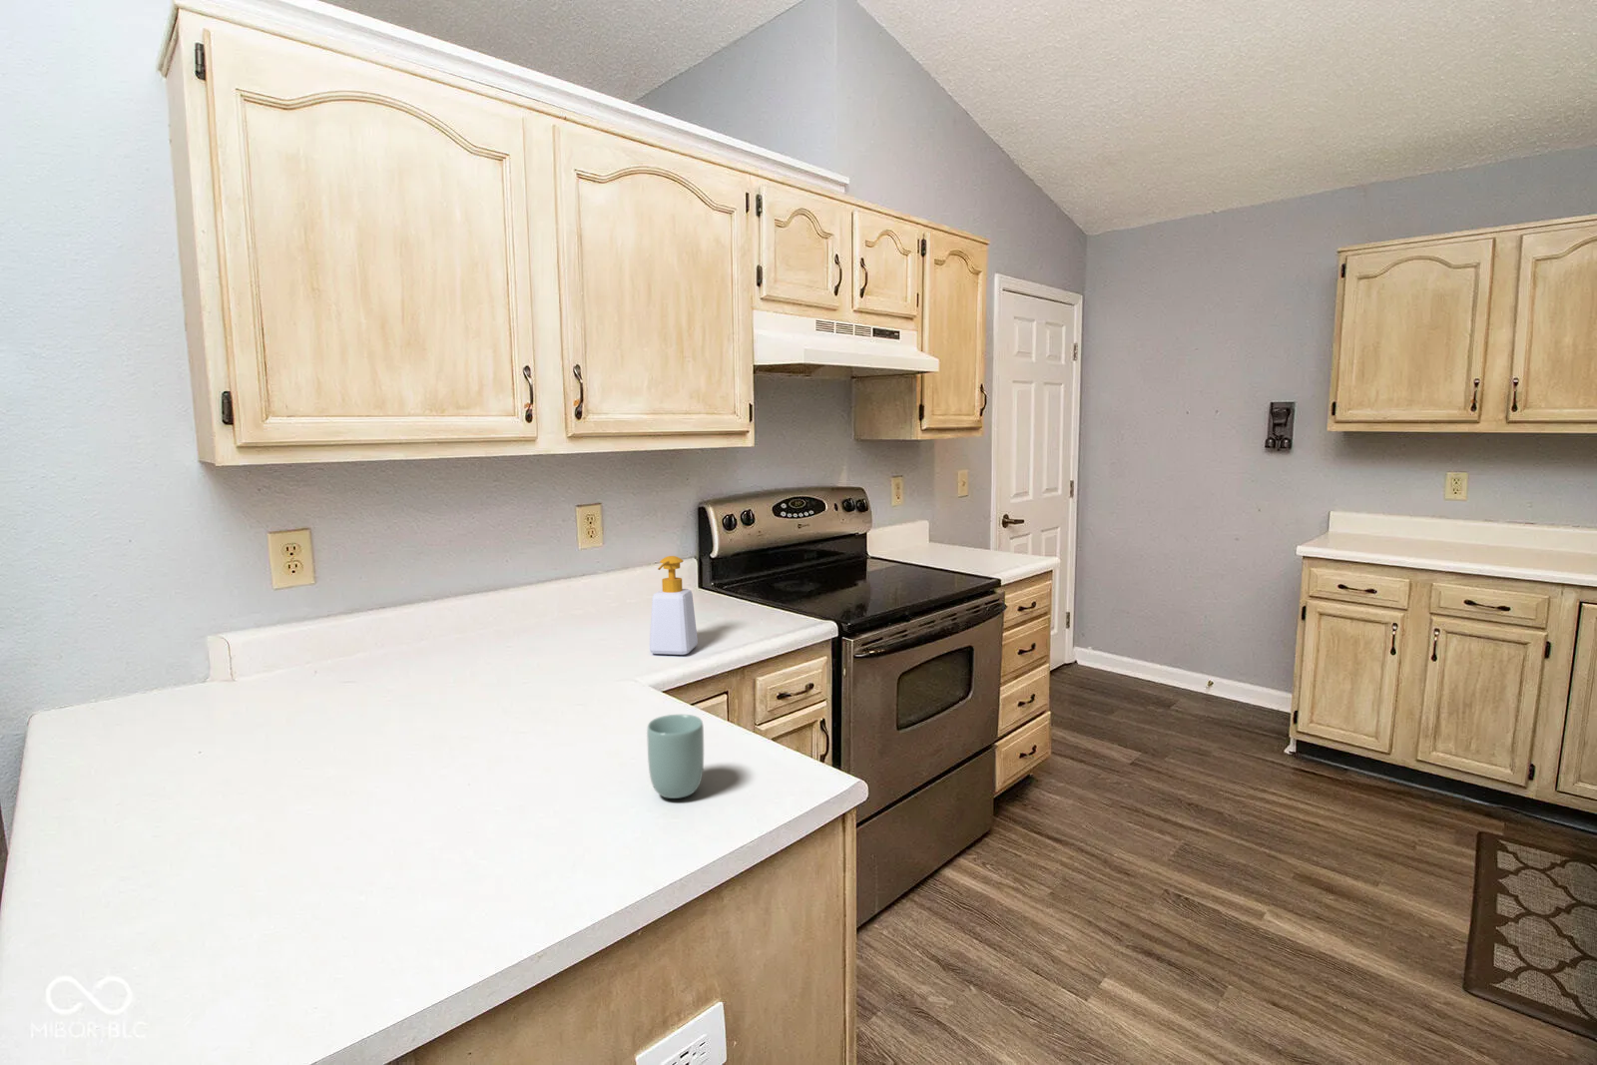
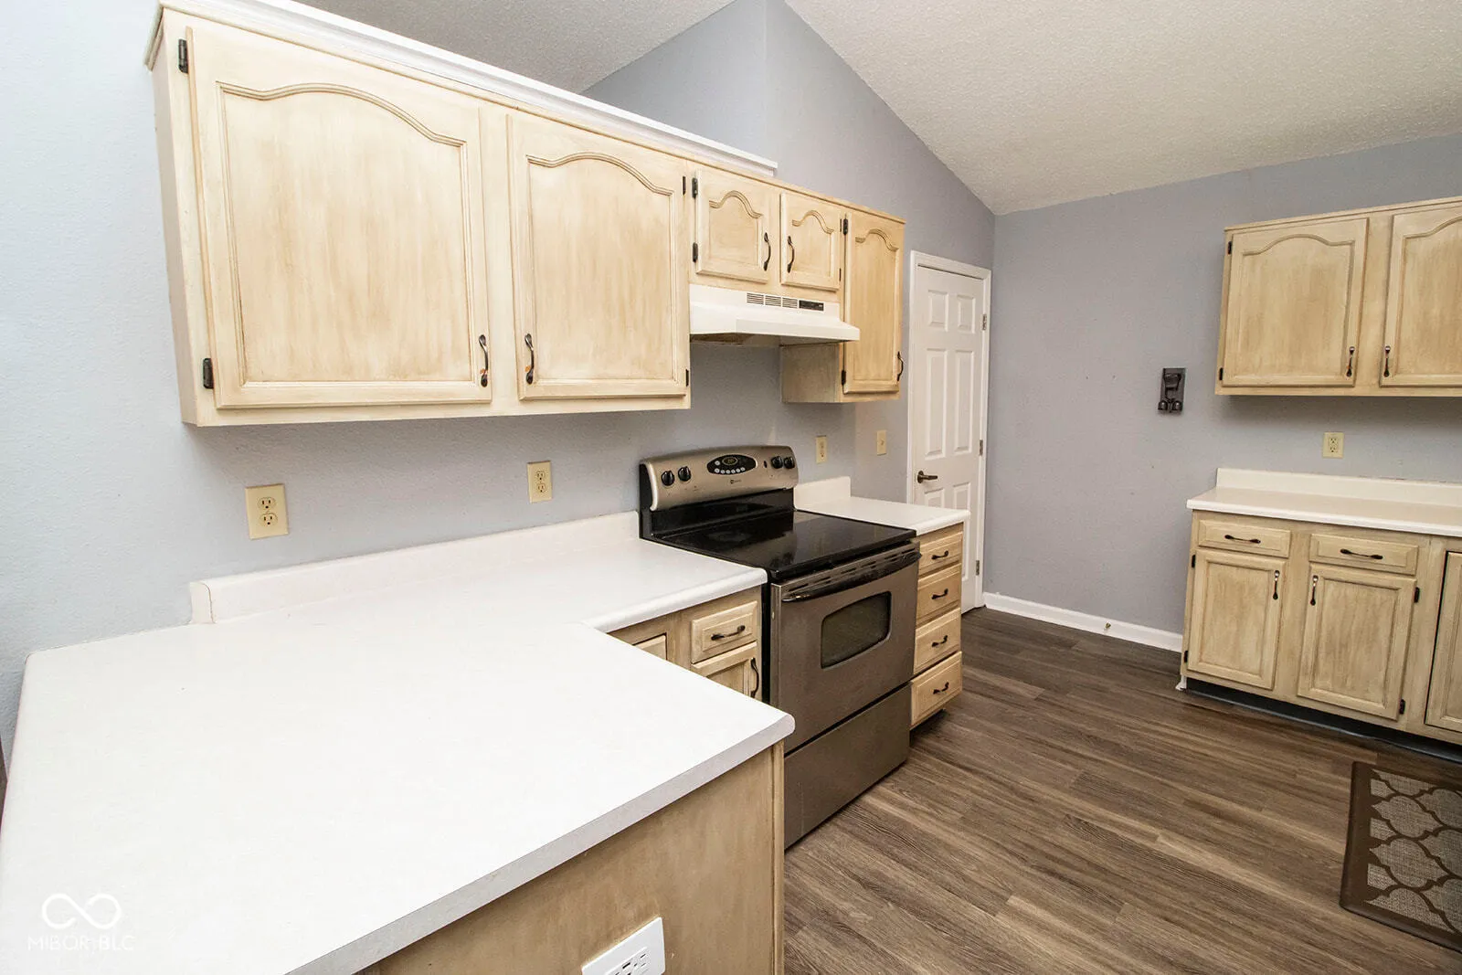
- soap bottle (670, 605)
- cup (676, 757)
